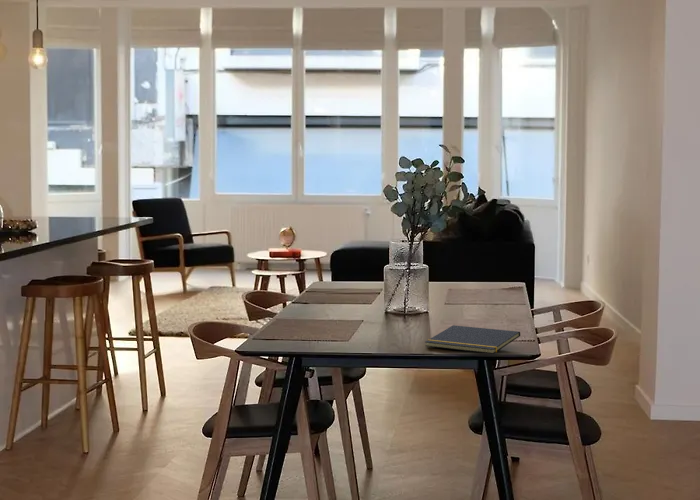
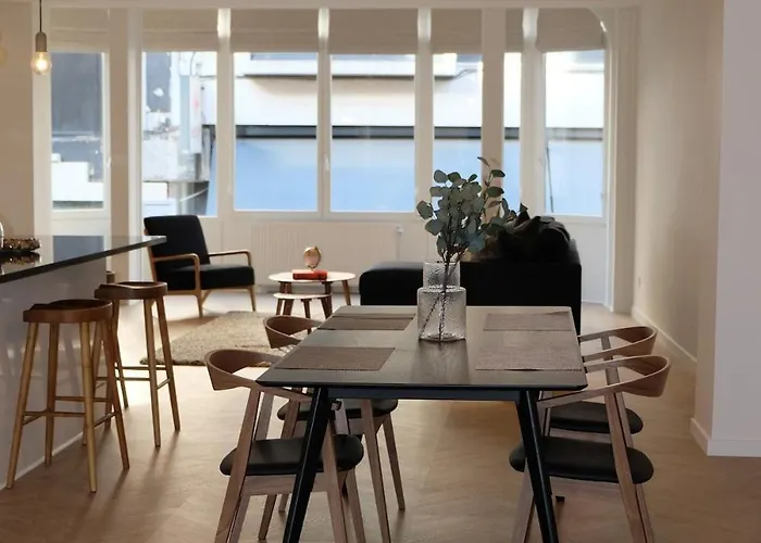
- notepad (472, 338)
